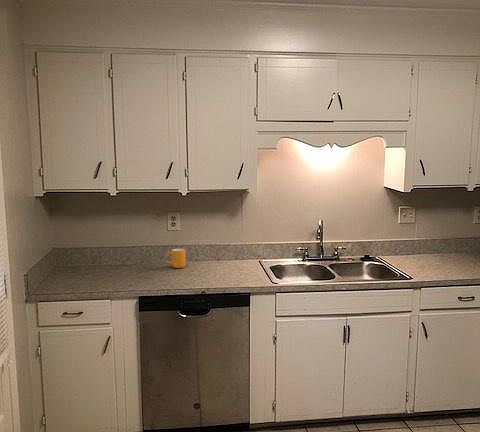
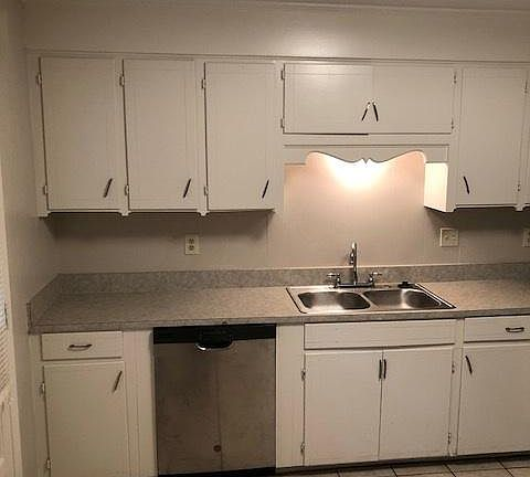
- mug (175, 258)
